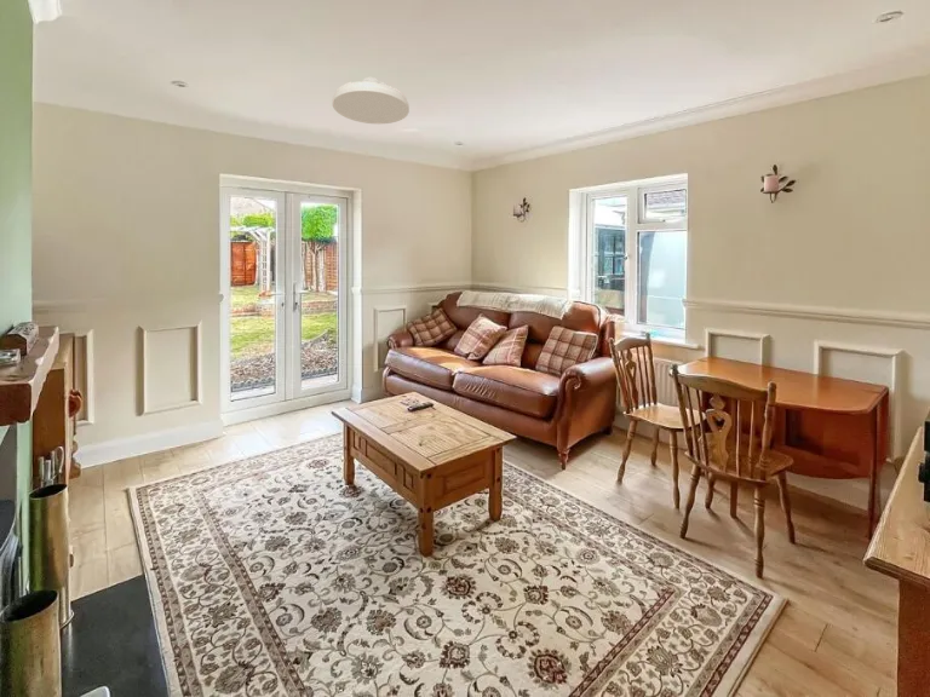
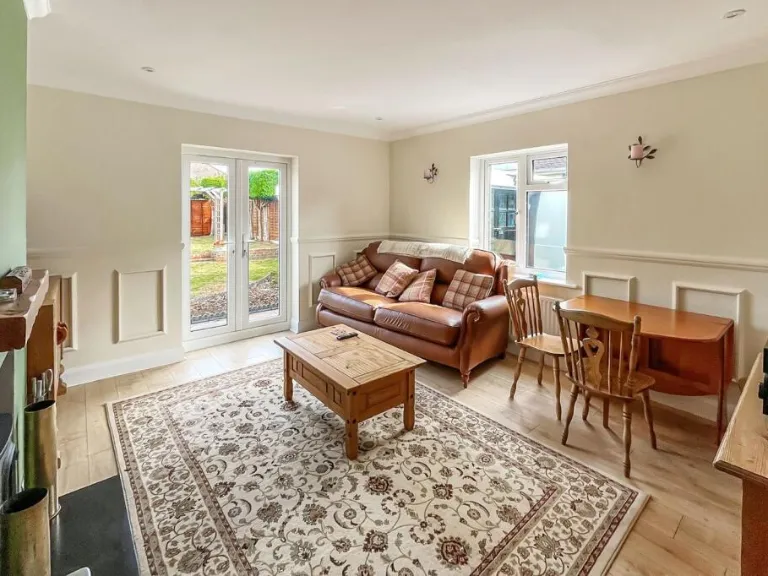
- ceiling light (371, 93)
